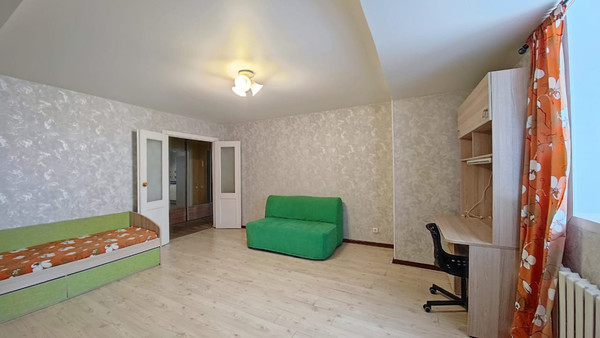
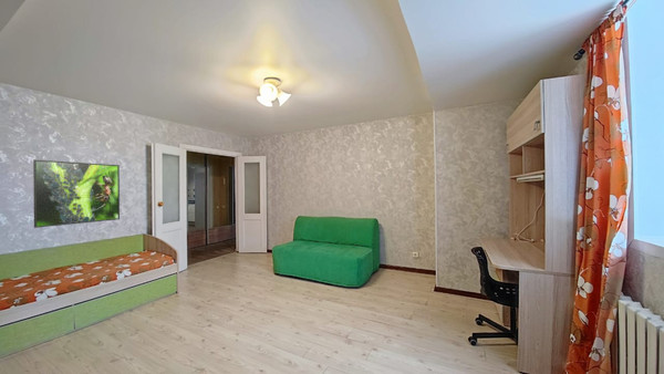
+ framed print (81, 193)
